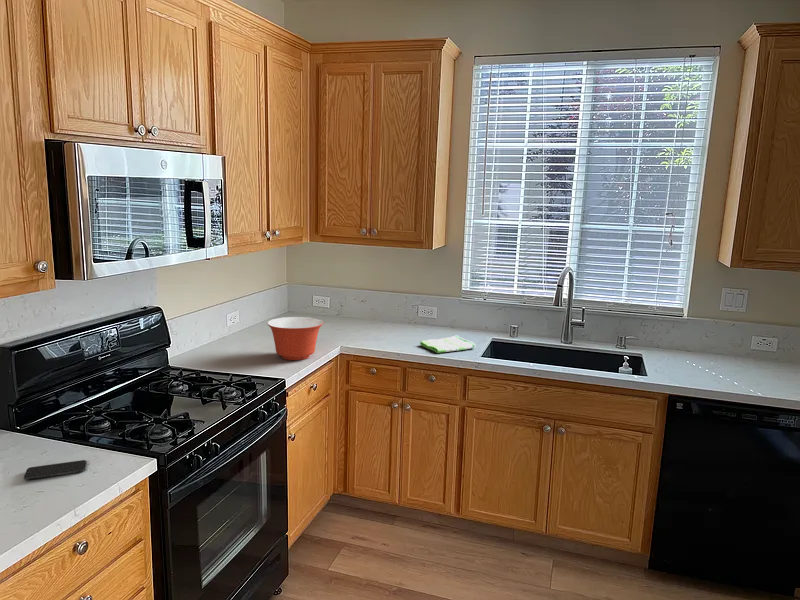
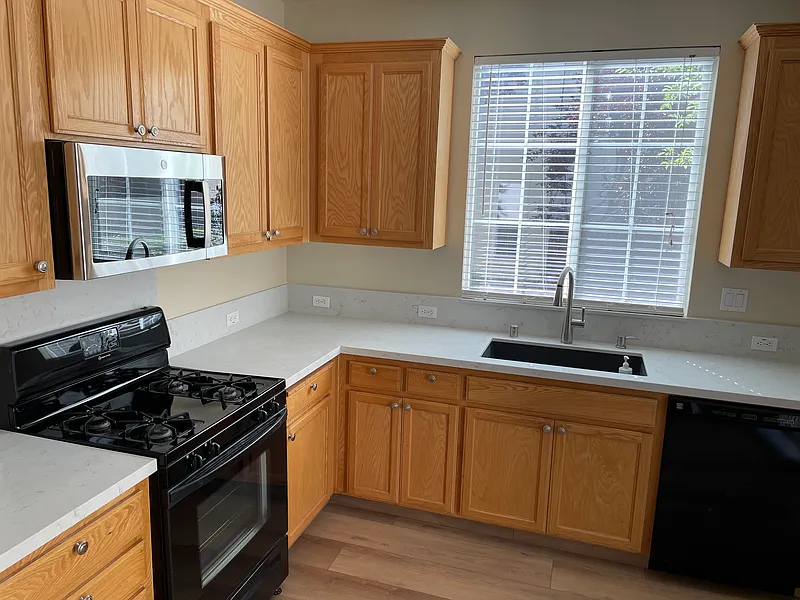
- dish towel (447, 343)
- mixing bowl (295, 339)
- smartphone (56, 469)
